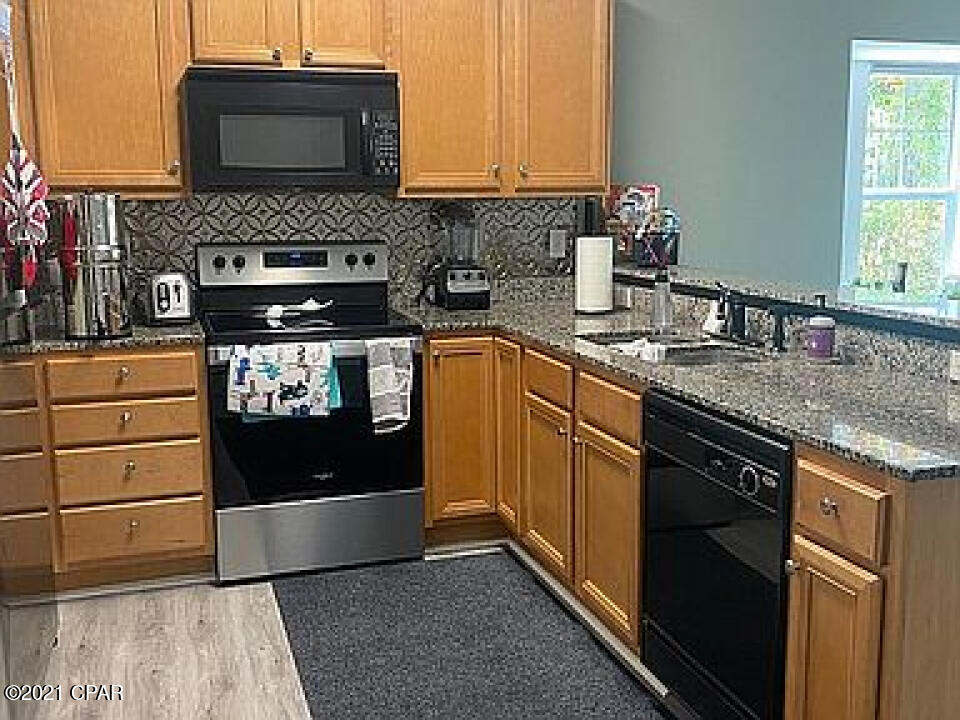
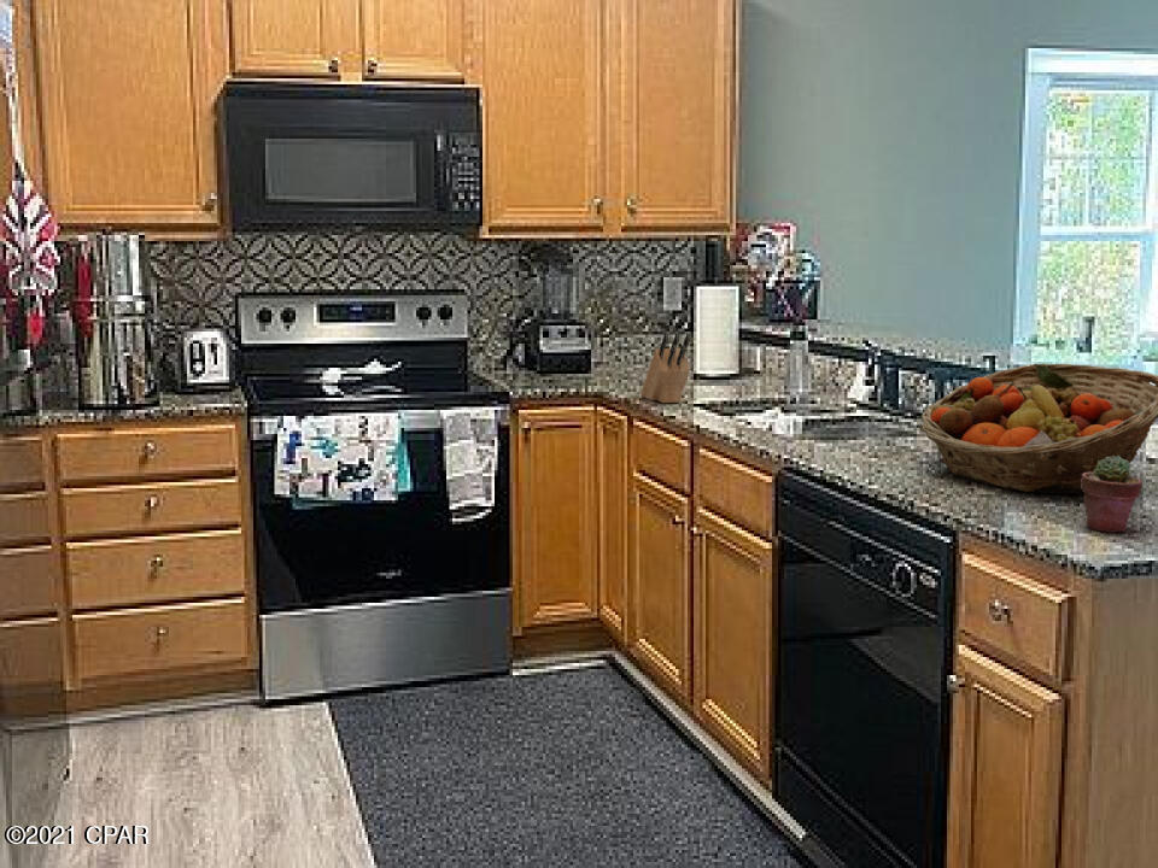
+ knife block (666, 364)
+ fruit basket (1040, 424)
+ potted succulent (1110, 492)
